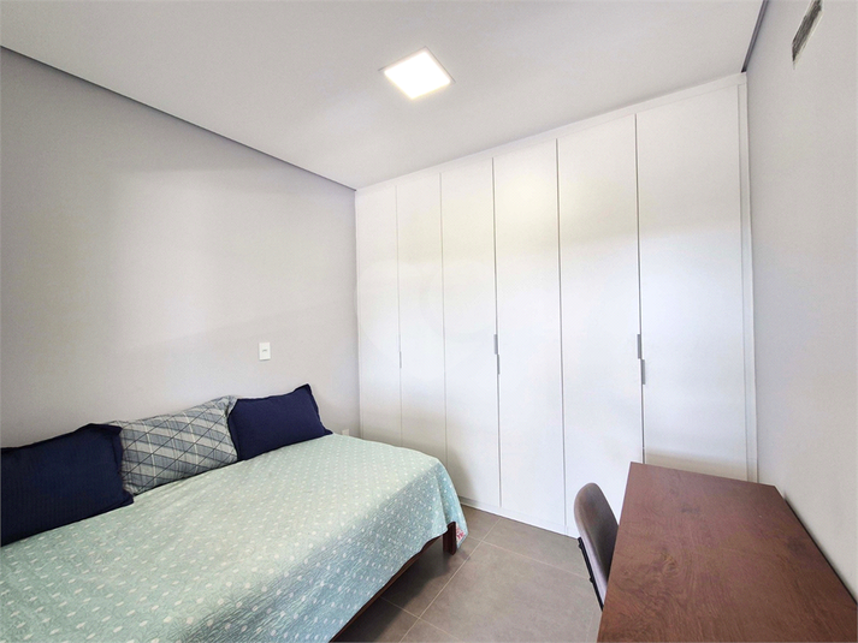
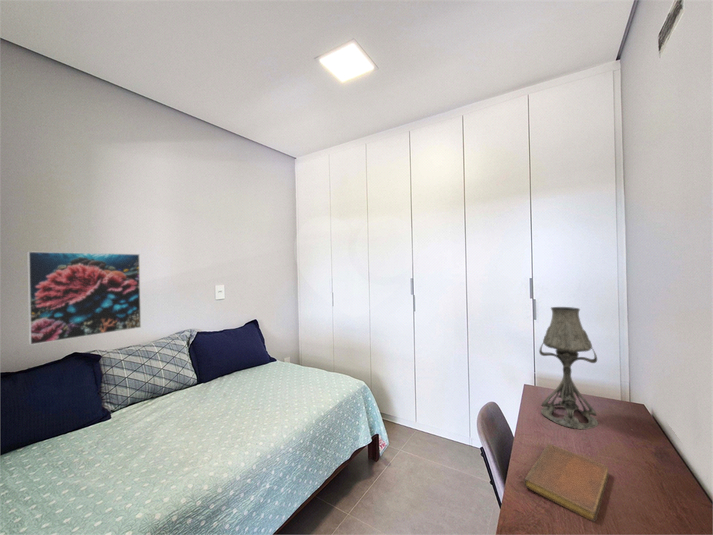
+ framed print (90, 293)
+ notebook (567, 476)
+ table lamp (567, 362)
